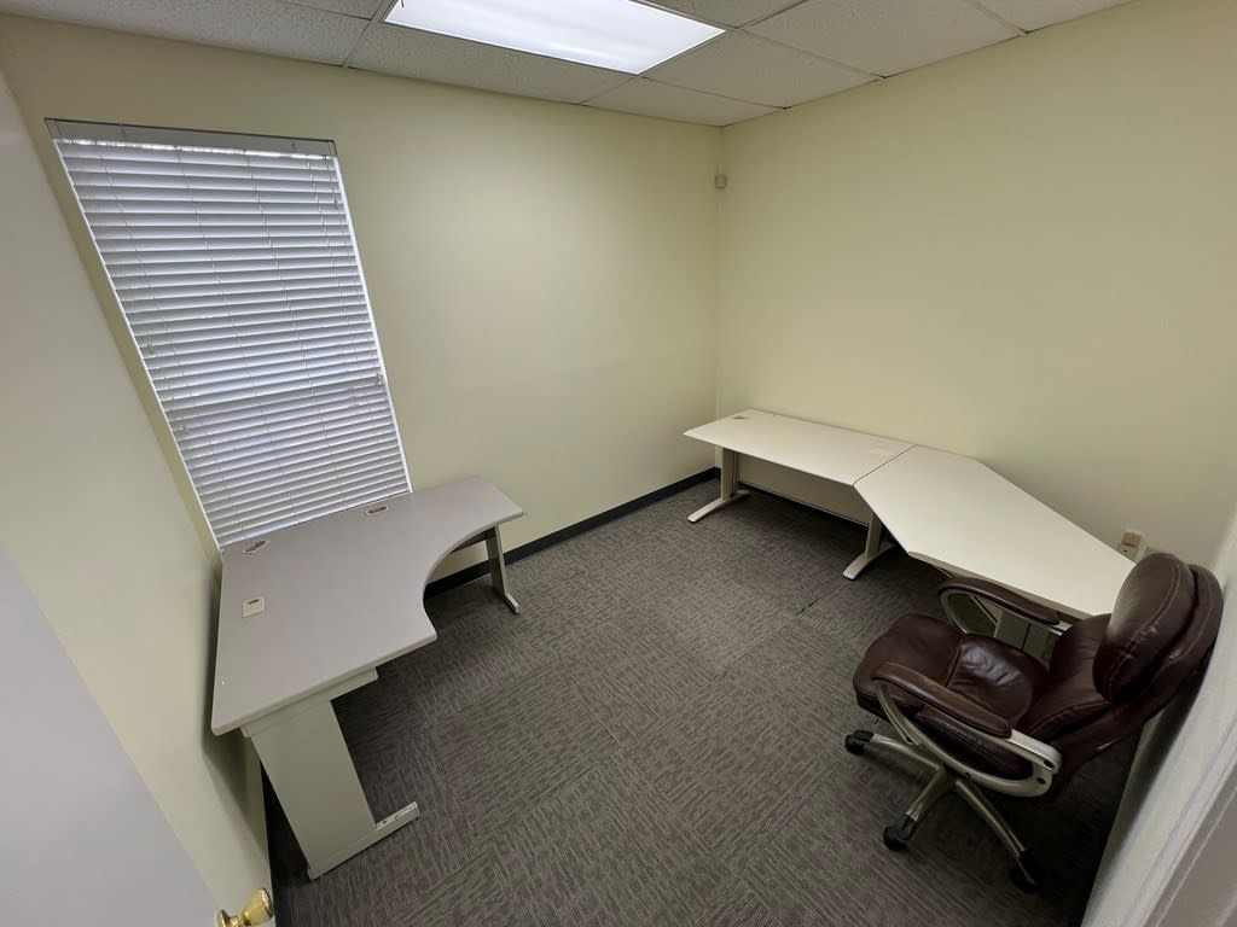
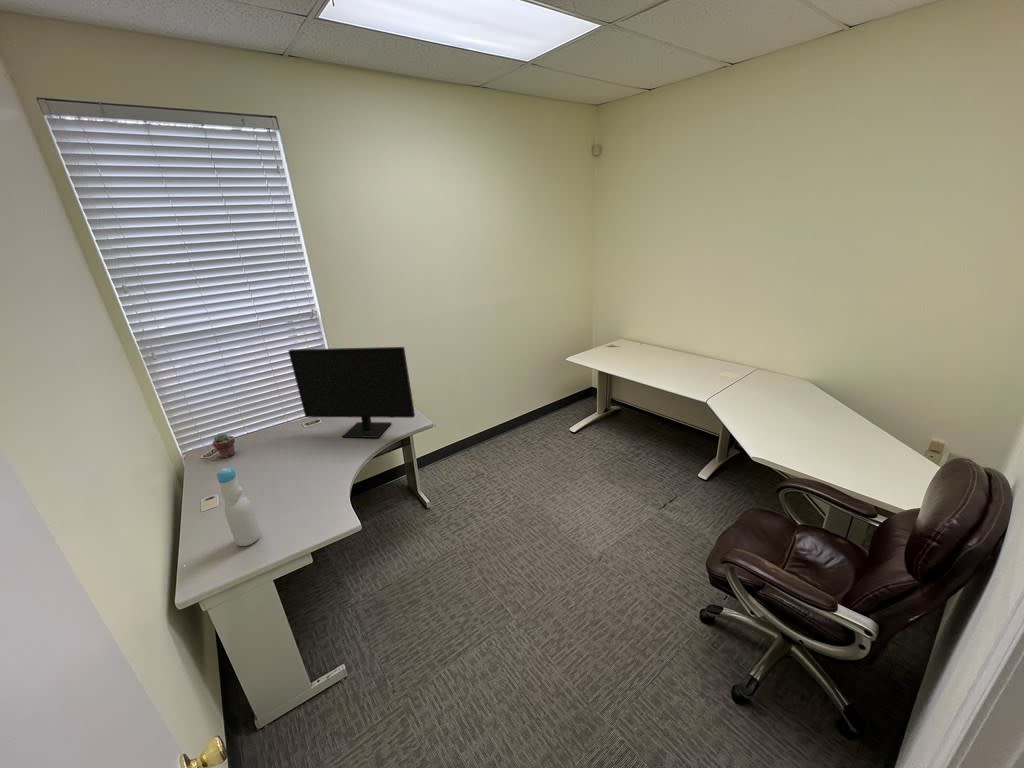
+ potted succulent (224, 444)
+ monitor (359, 389)
+ bottle (237, 505)
